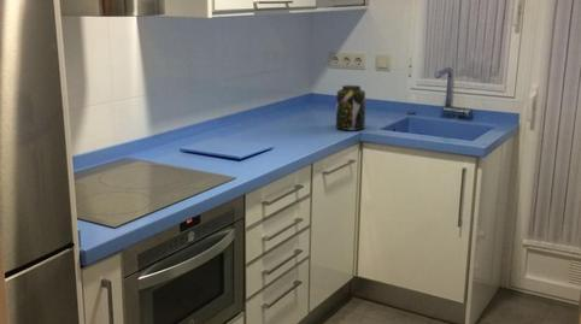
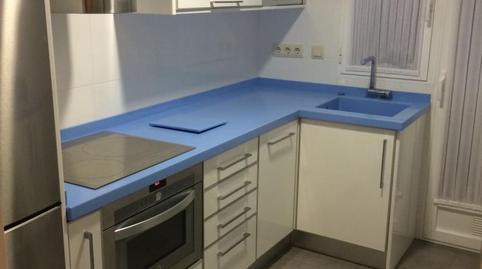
- jar (351, 106)
